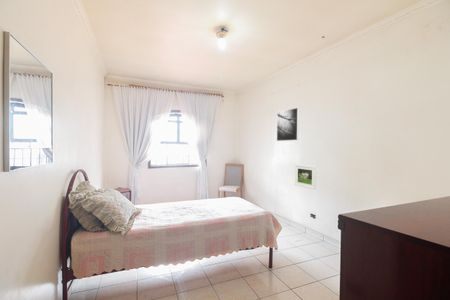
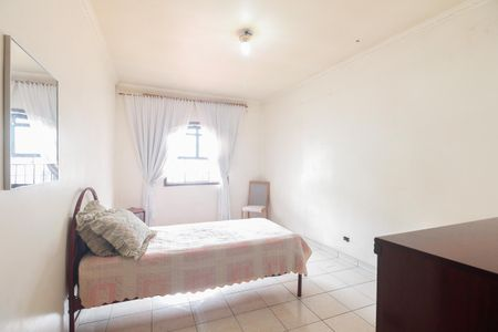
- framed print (304, 176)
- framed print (287, 125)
